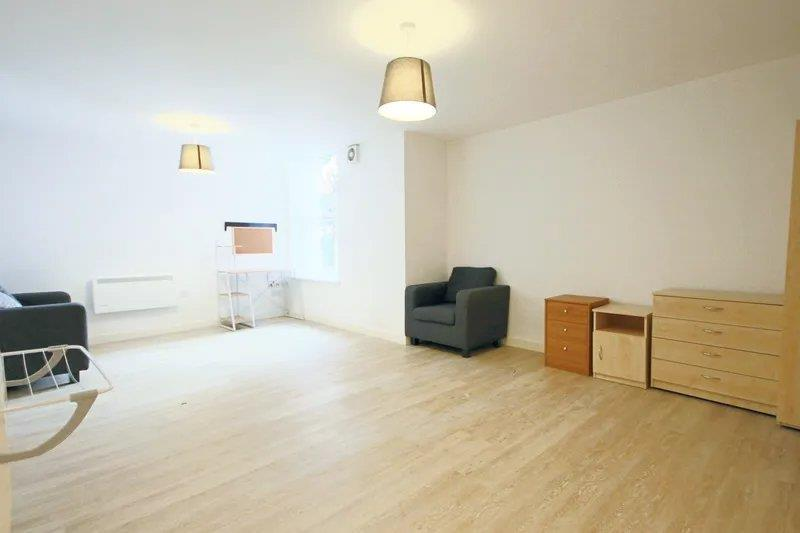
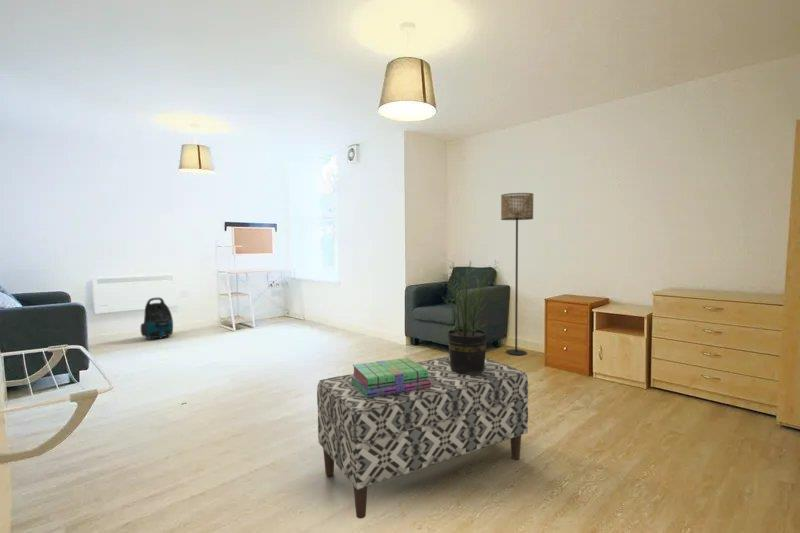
+ potted plant (469, 313)
+ bench (425, 421)
+ stack of books (389, 375)
+ vacuum cleaner (157, 317)
+ floor lamp (516, 274)
